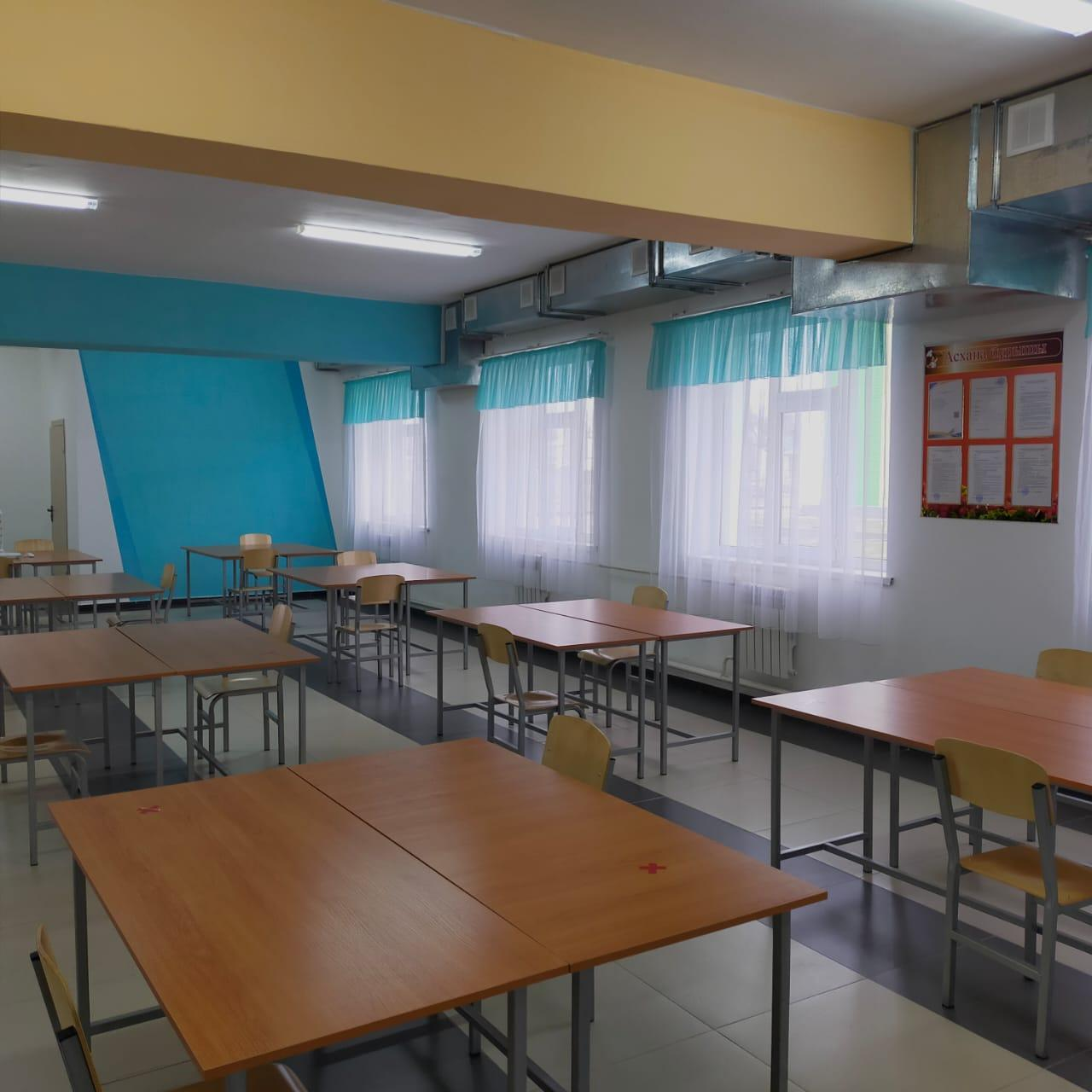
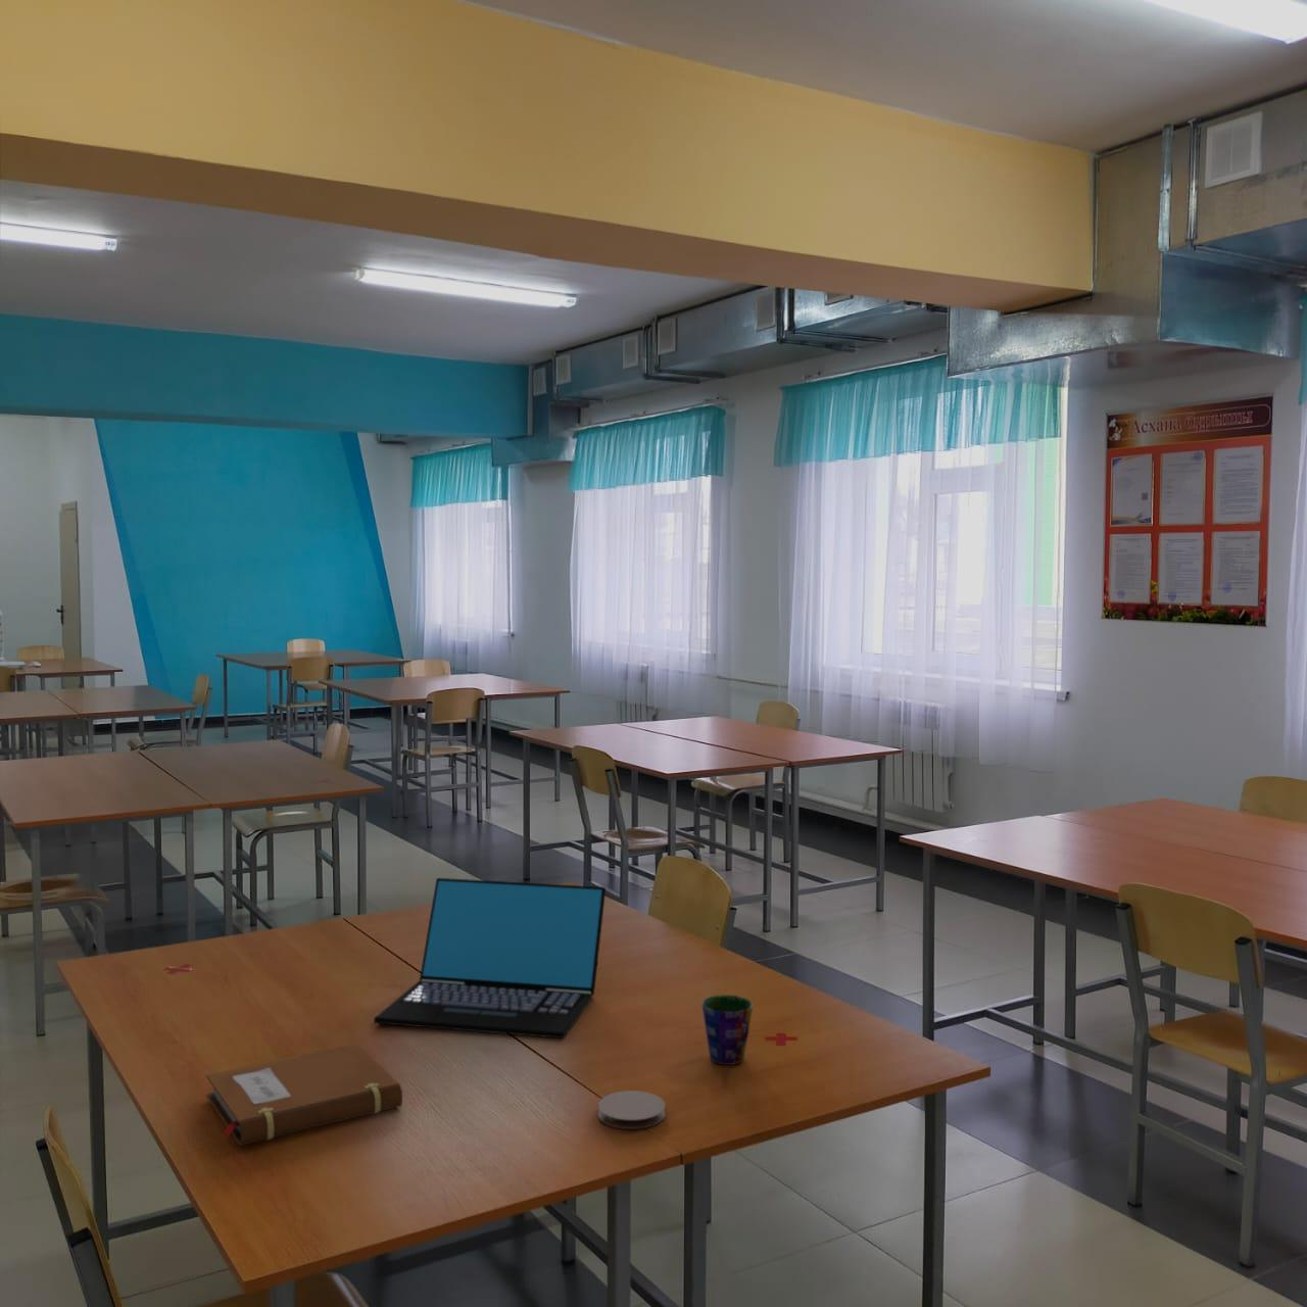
+ laptop (496, 950)
+ notebook (299, 1093)
+ coaster (631, 1108)
+ cup (730, 1033)
